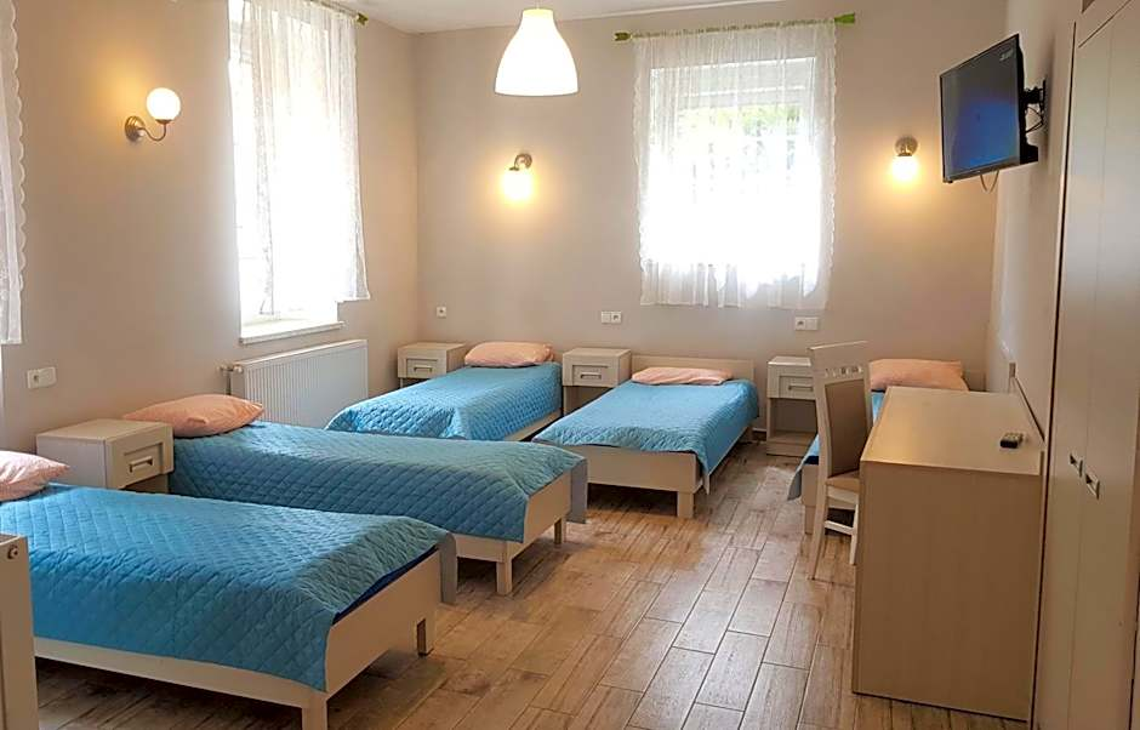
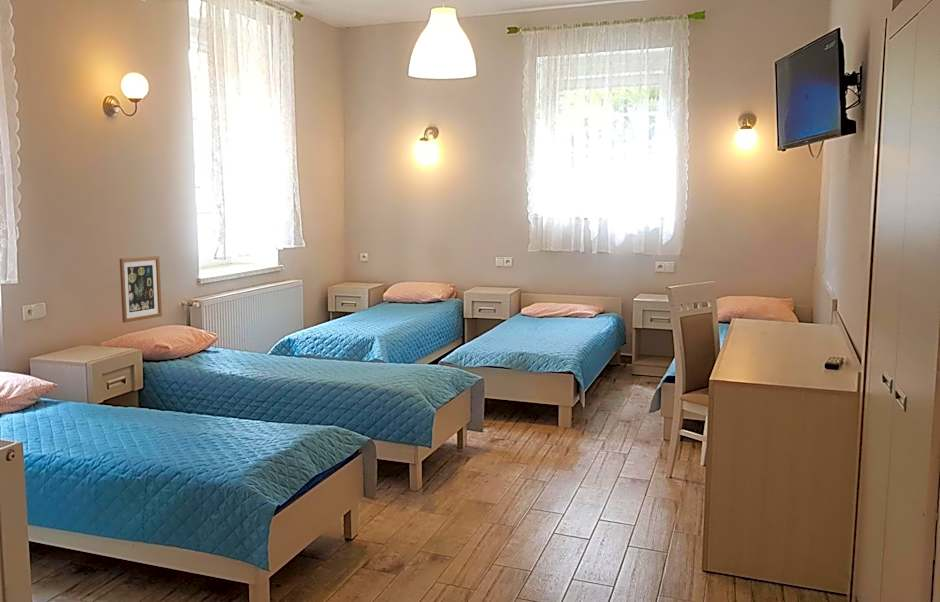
+ wall art (141, 288)
